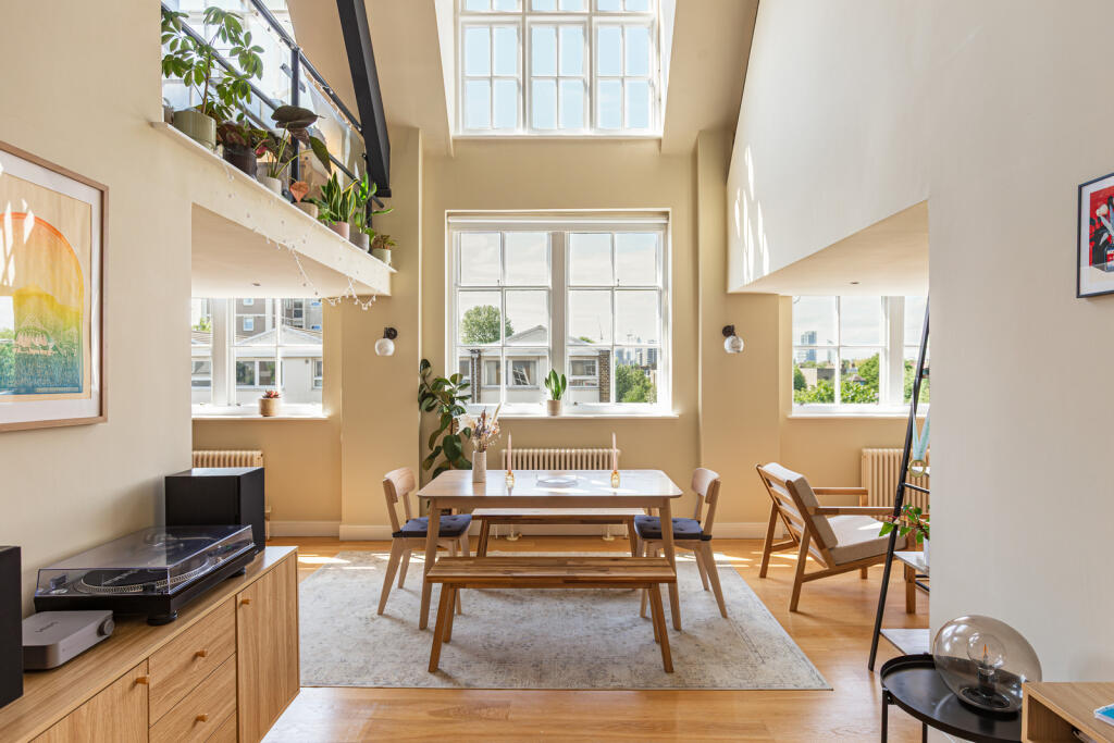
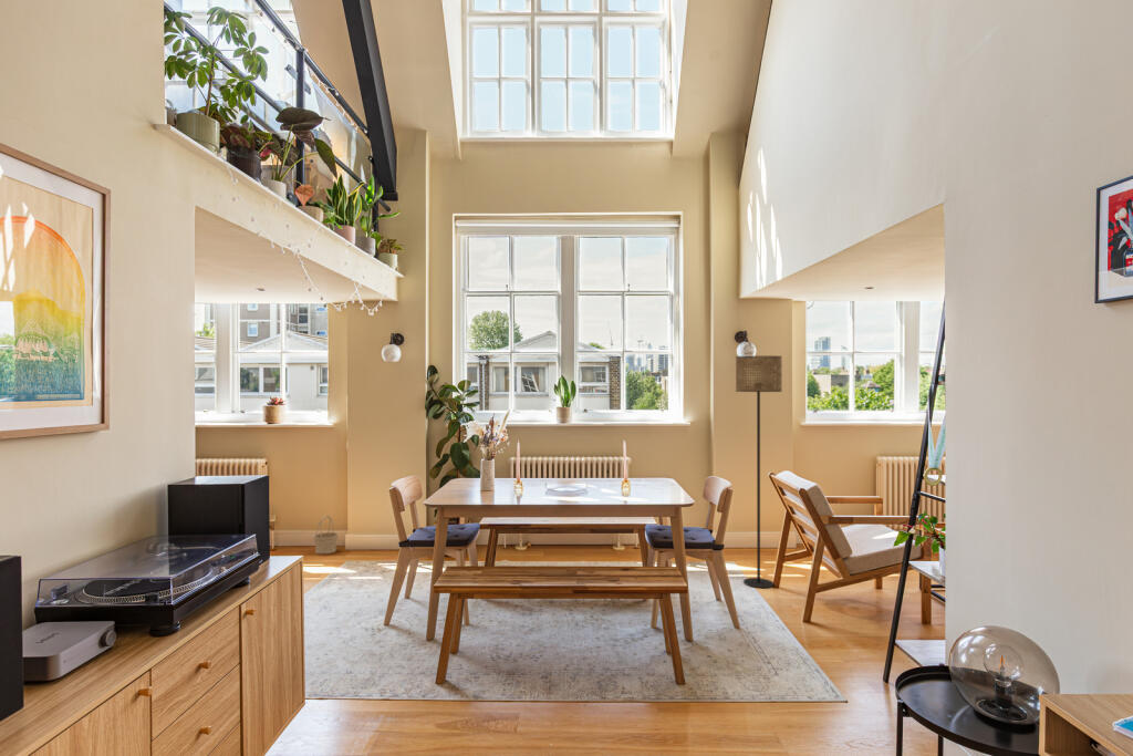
+ basket (325, 532)
+ floor lamp (758, 469)
